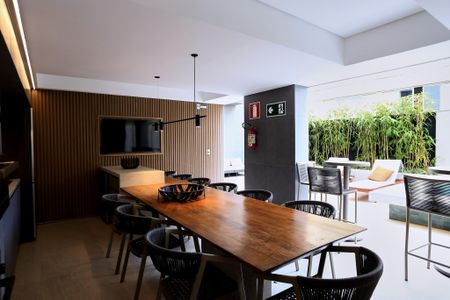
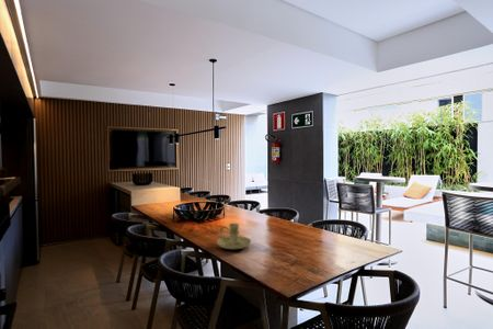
+ candle holder (231, 235)
